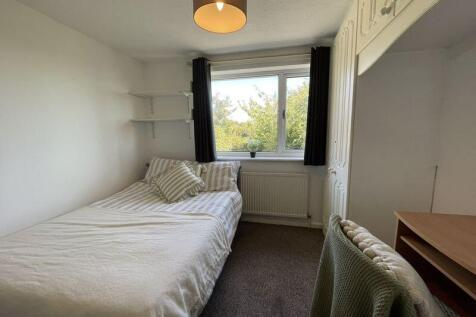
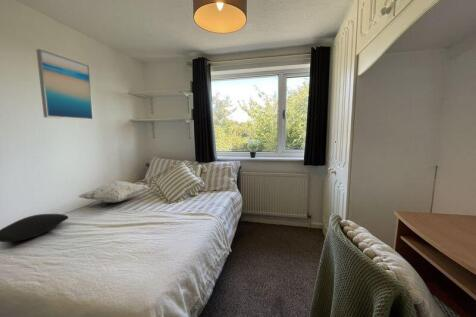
+ cushion (32, 226)
+ decorative pillow (116, 191)
+ wall art (68, 89)
